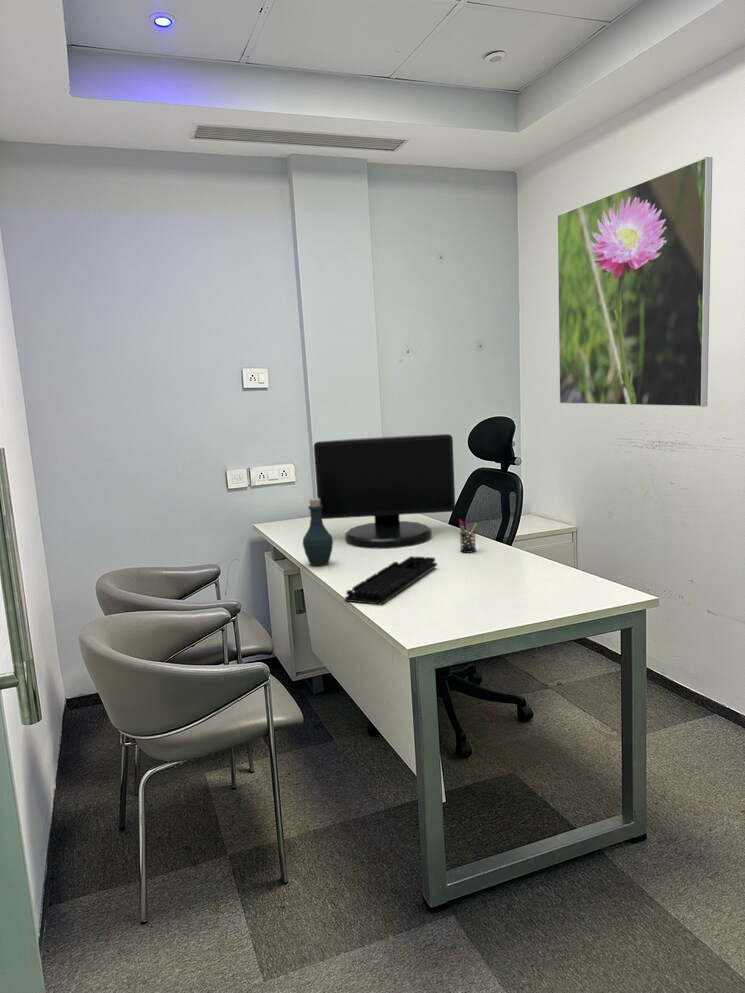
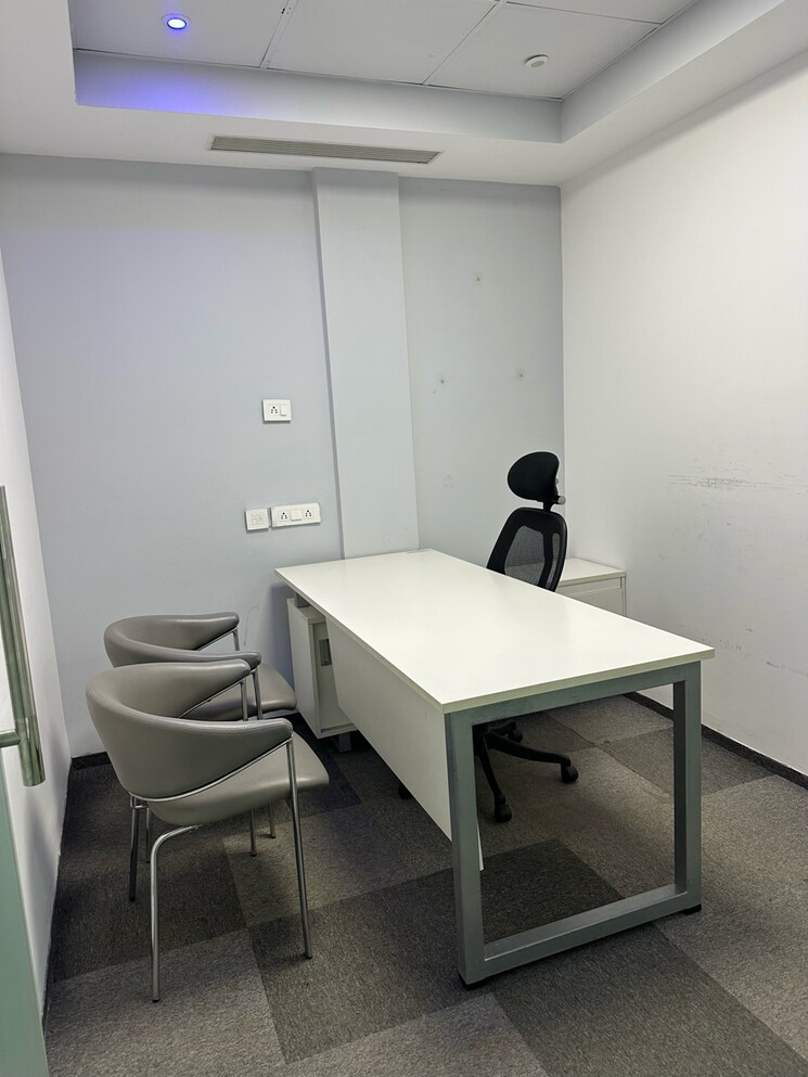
- monitor (385, 489)
- bottle (317, 531)
- keyboard (394, 578)
- pen holder (465, 535)
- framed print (623, 300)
